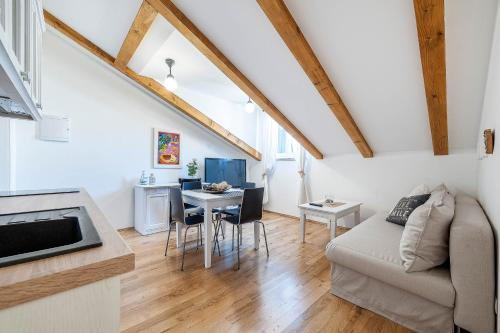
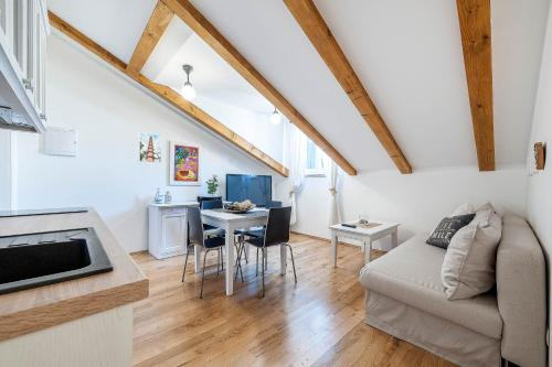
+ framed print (150, 148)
